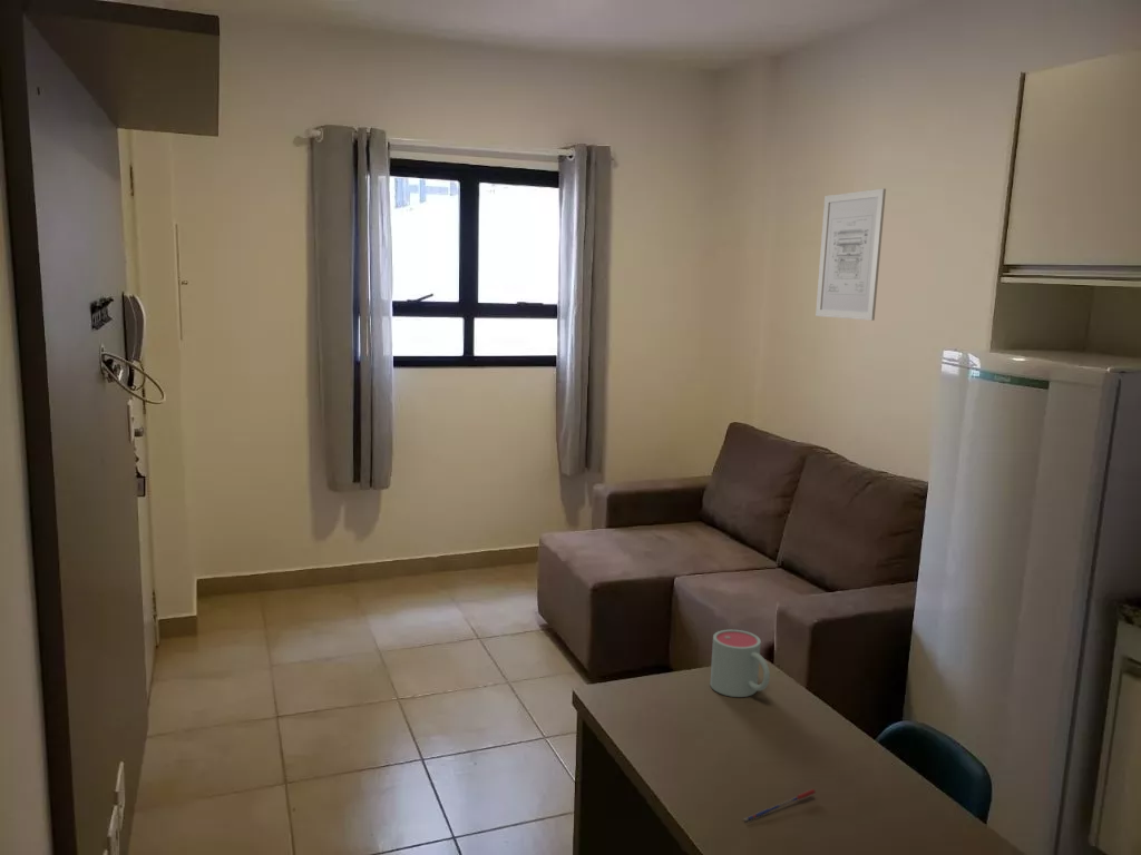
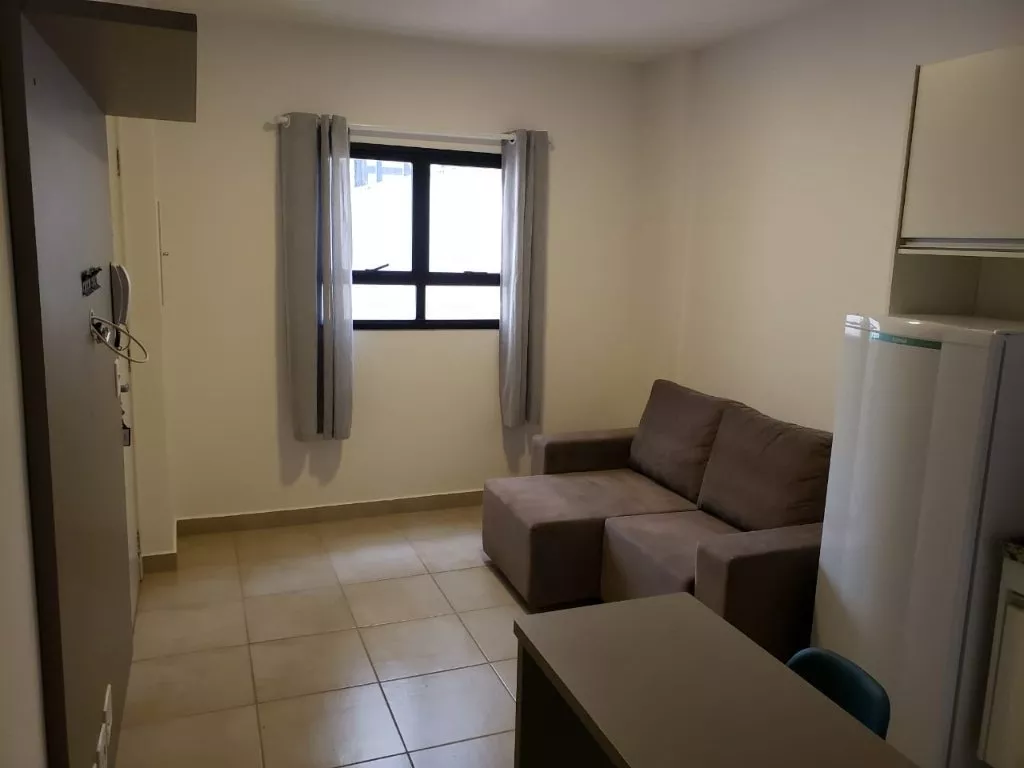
- wall art (848, 256)
- mug (743, 667)
- pen (780, 804)
